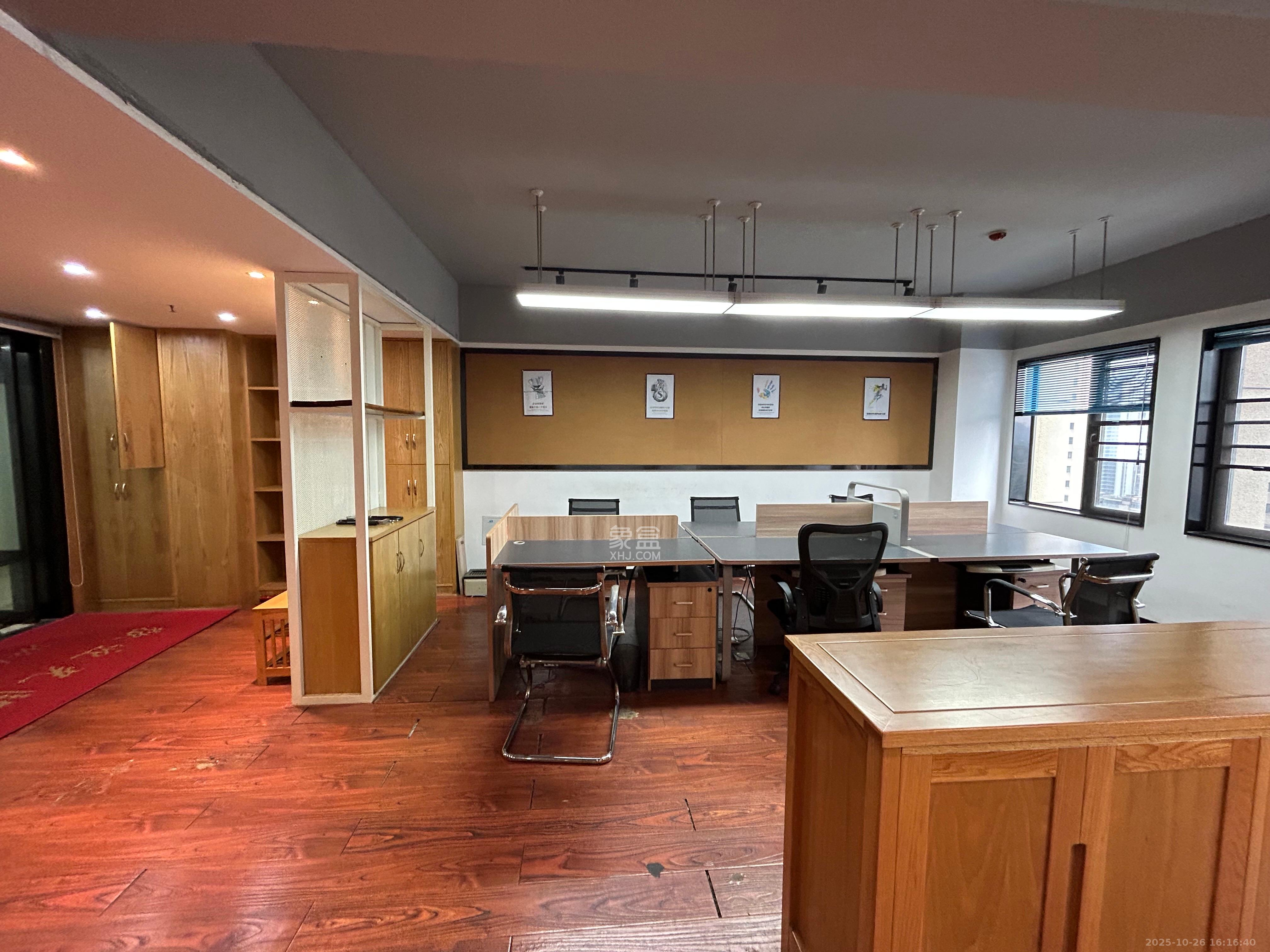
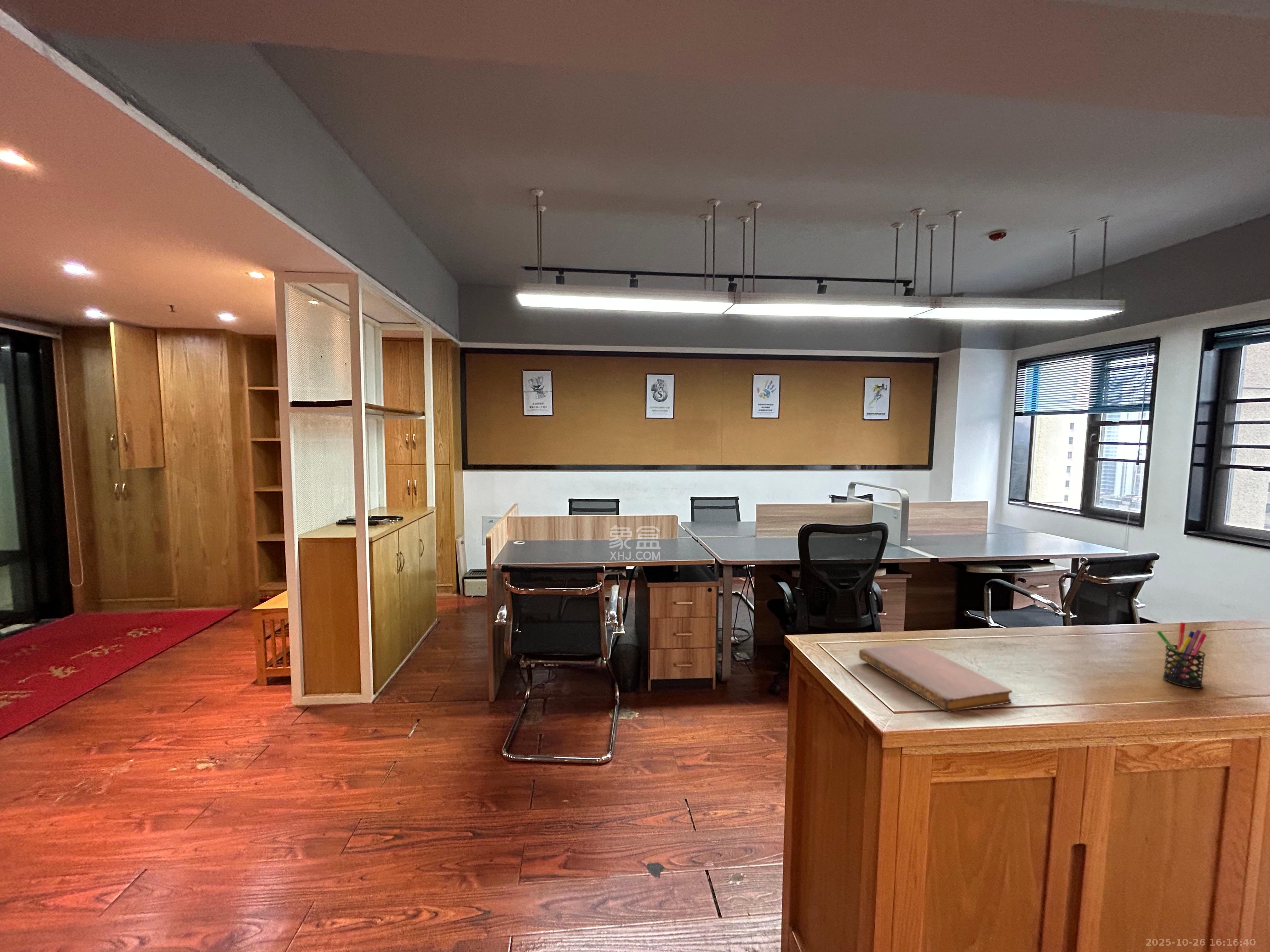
+ notebook (929, 673)
+ pen holder (1180, 653)
